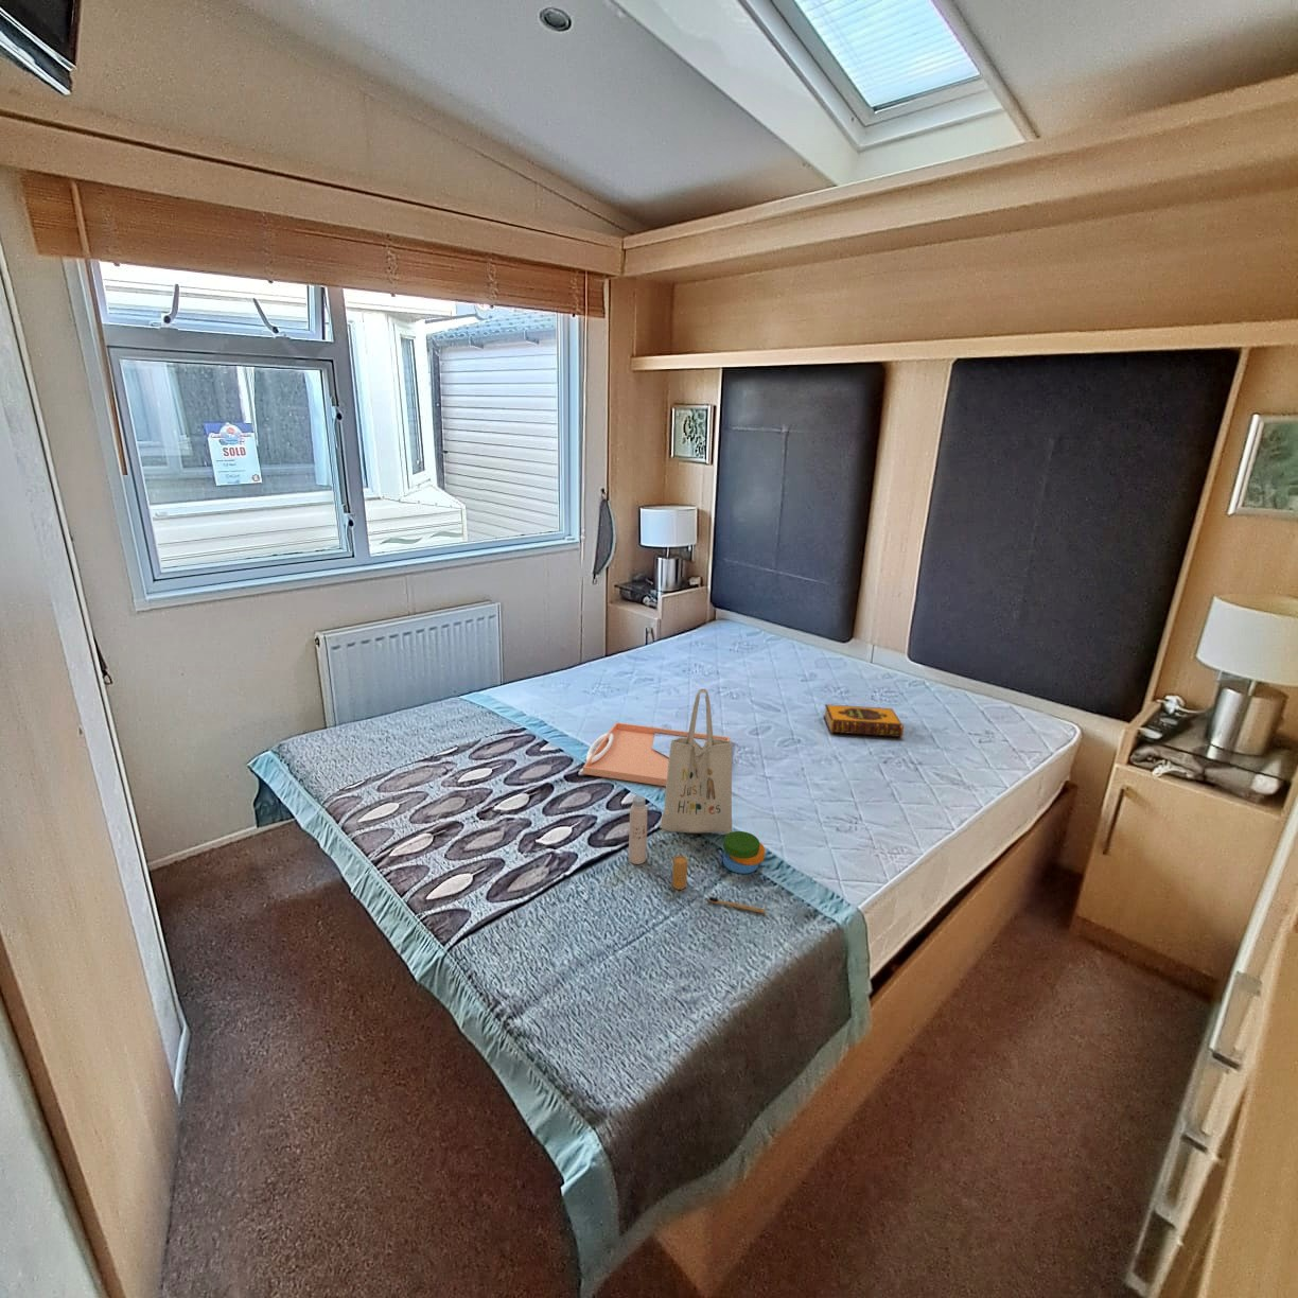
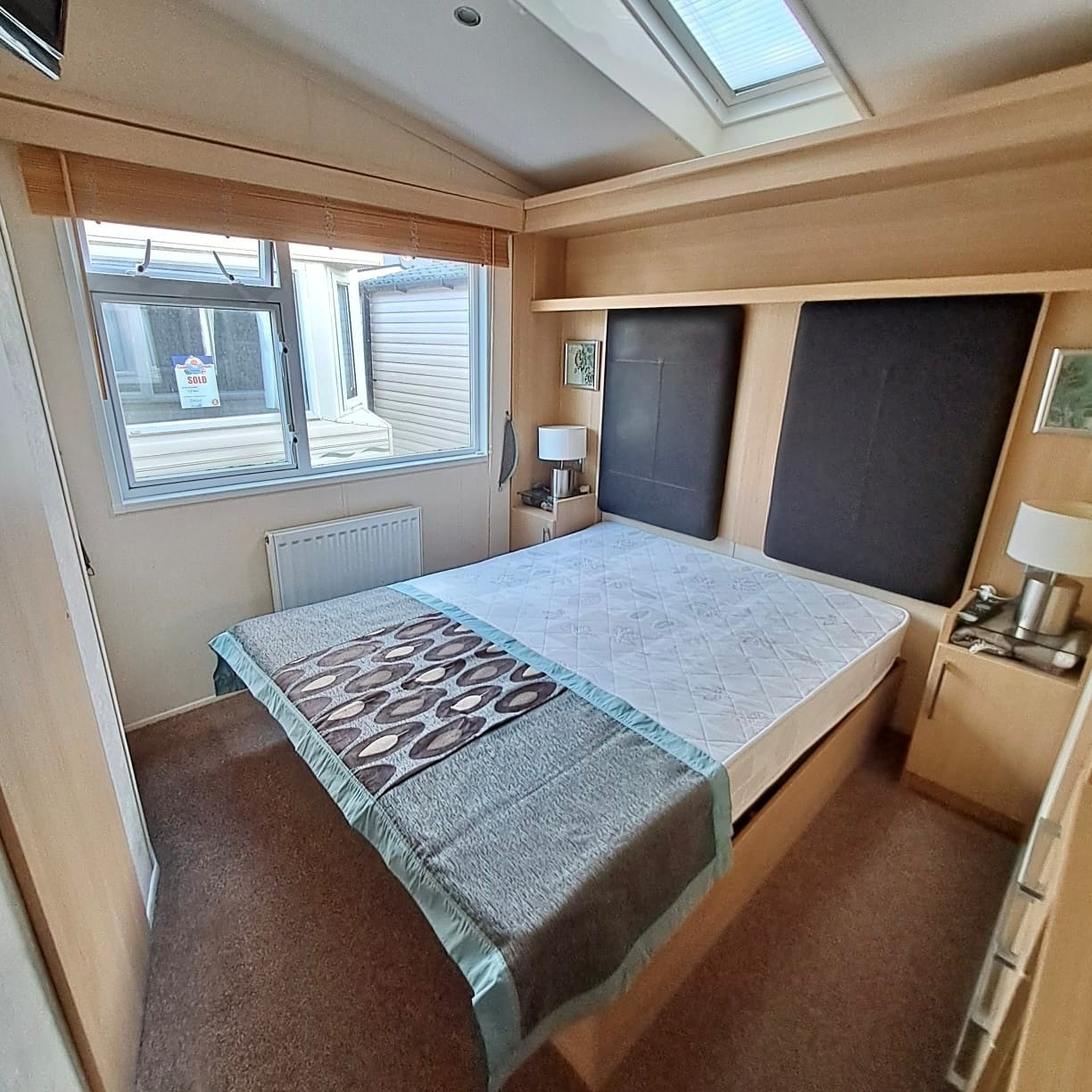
- hardback book (862, 722)
- serving tray (660, 754)
- tote bag (700, 790)
